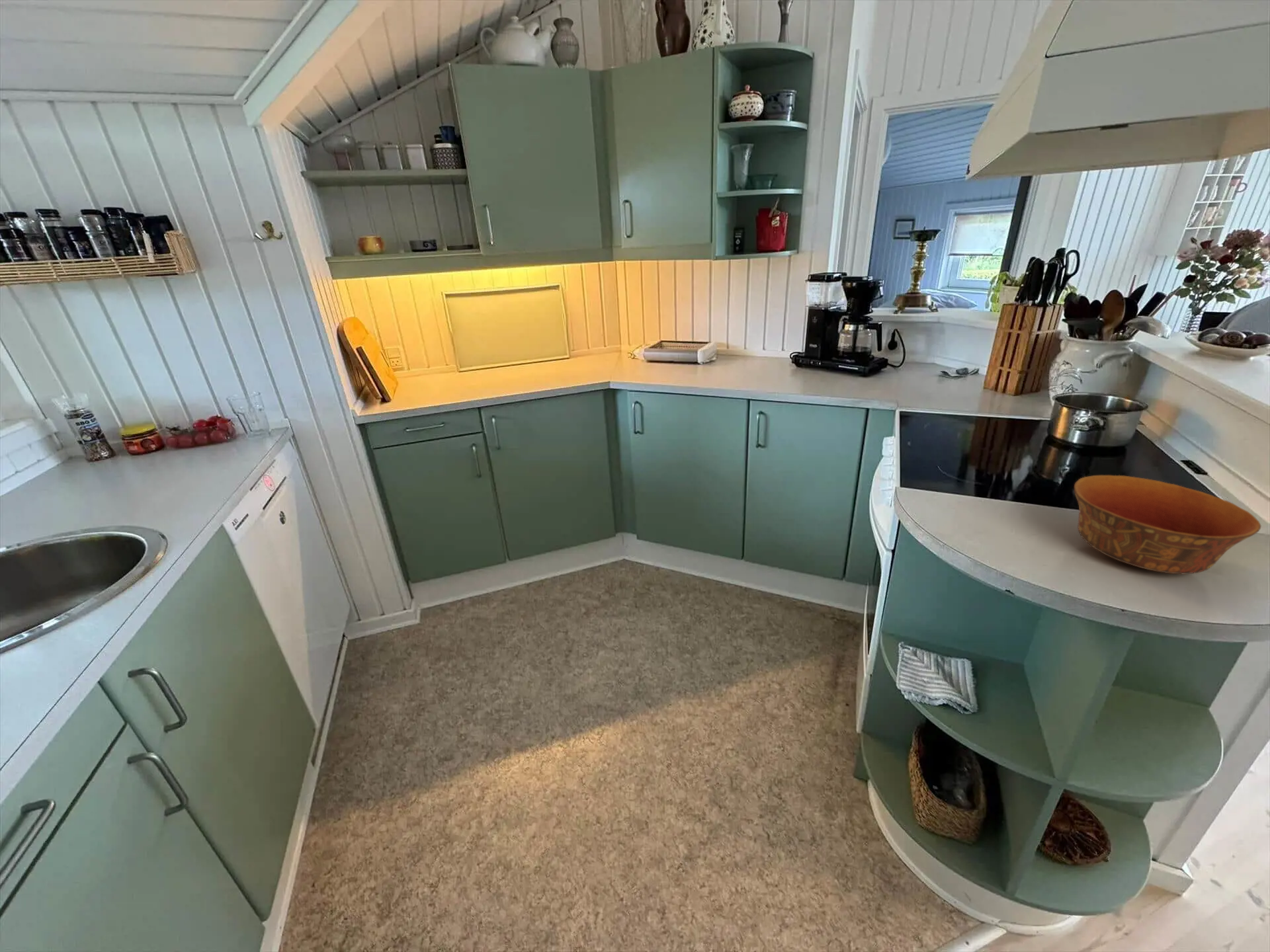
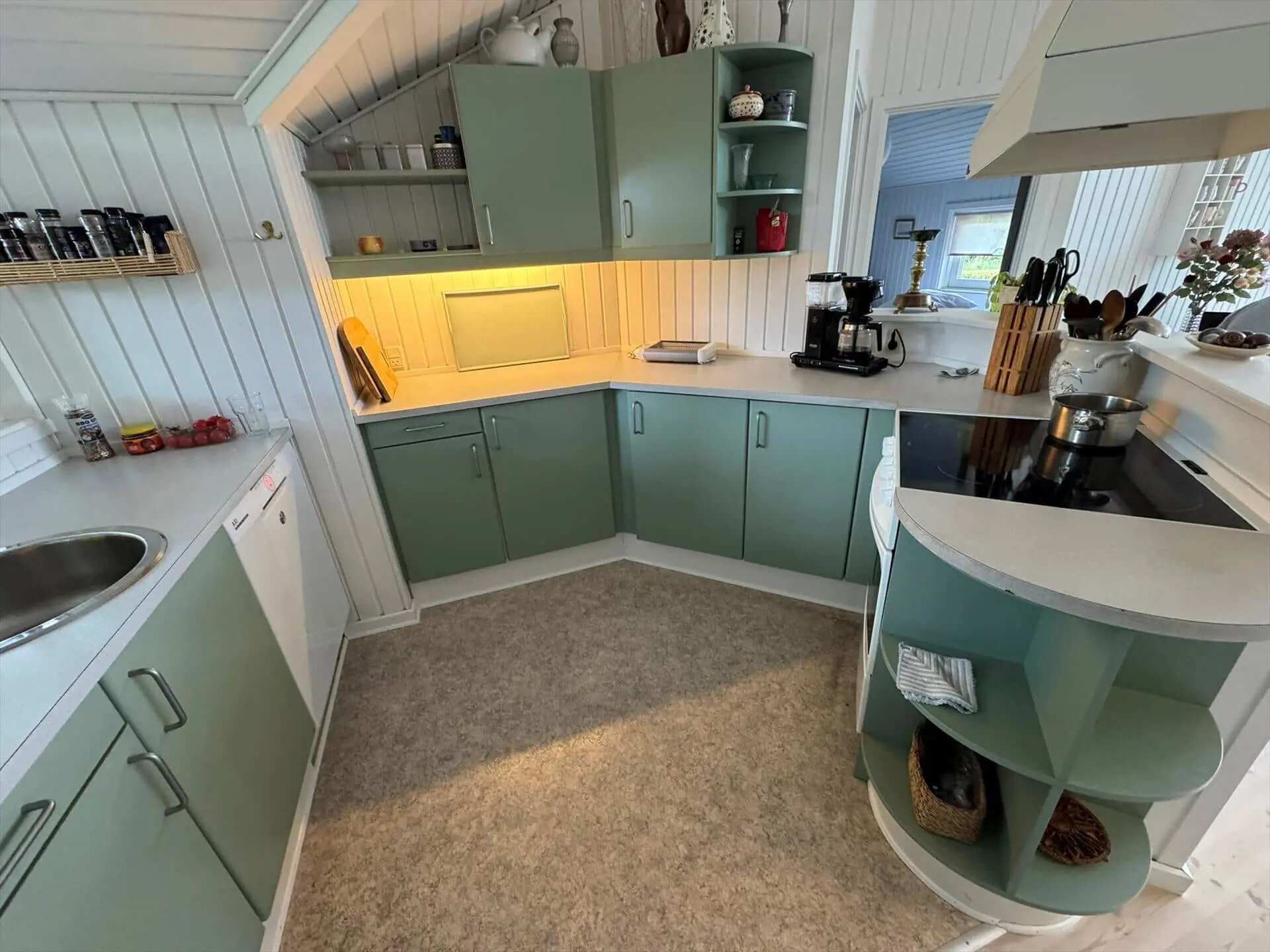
- bowl (1149, 529)
